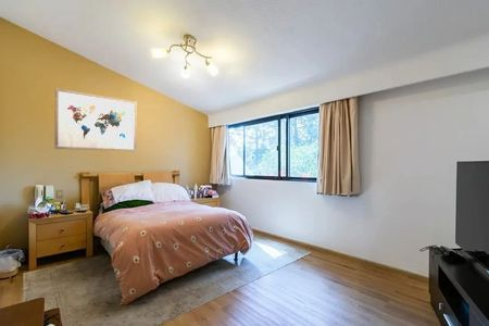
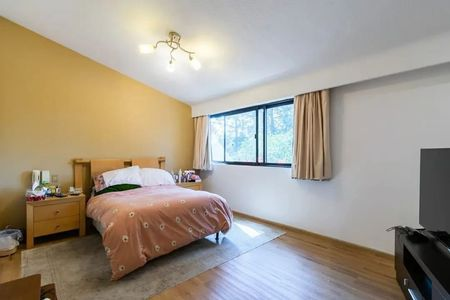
- wall art (99, 123)
